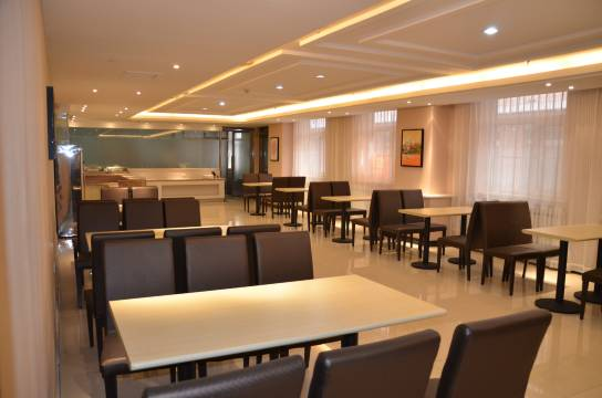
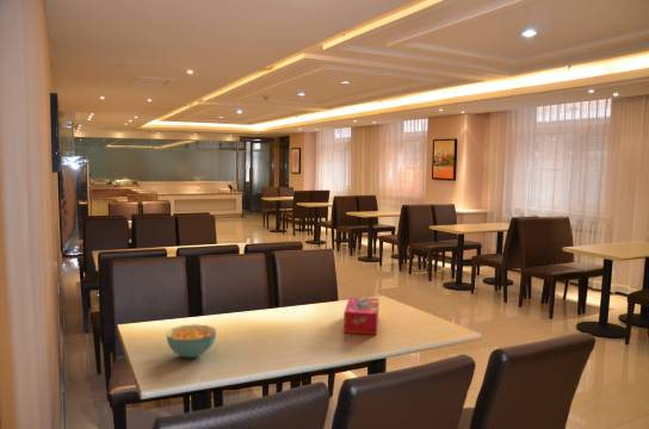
+ cereal bowl (191, 343)
+ tissue box (361, 315)
